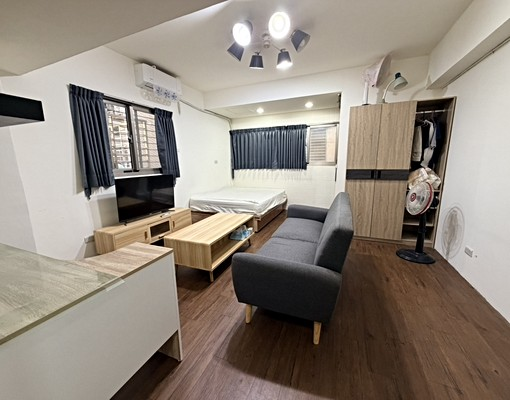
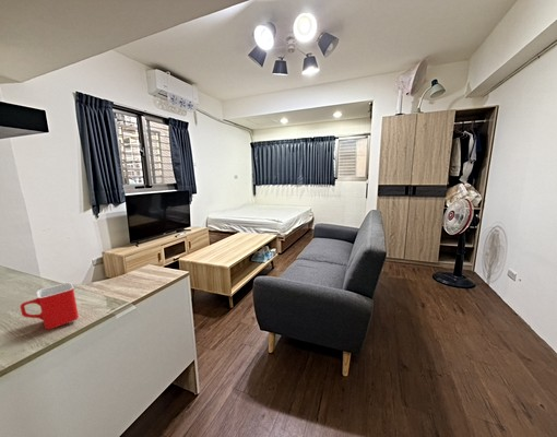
+ mug (50, 307)
